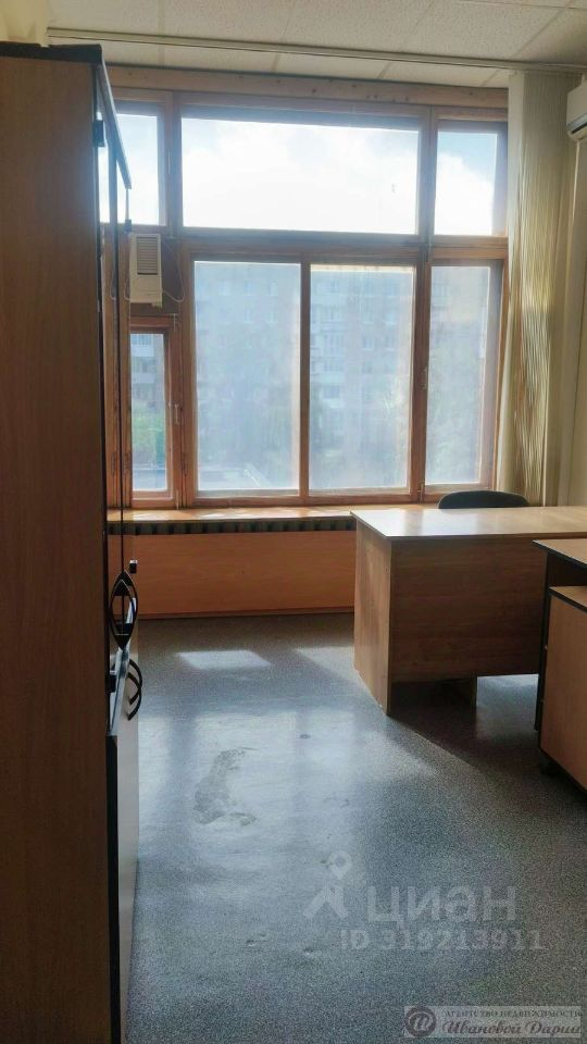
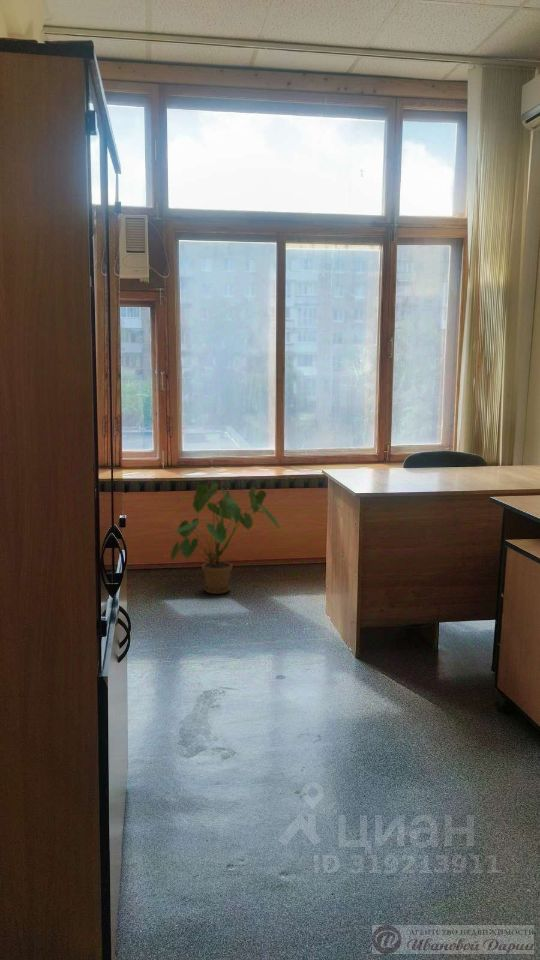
+ house plant (224, 535)
